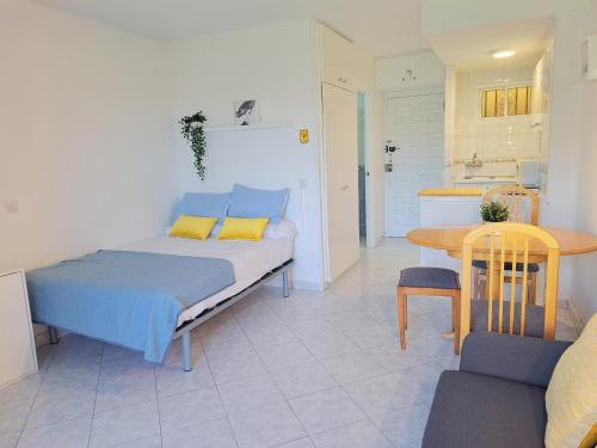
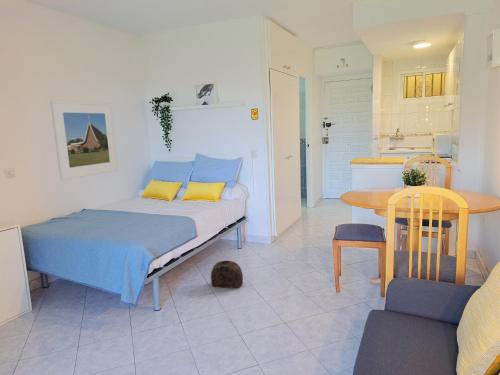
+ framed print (87, 139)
+ bag (226, 273)
